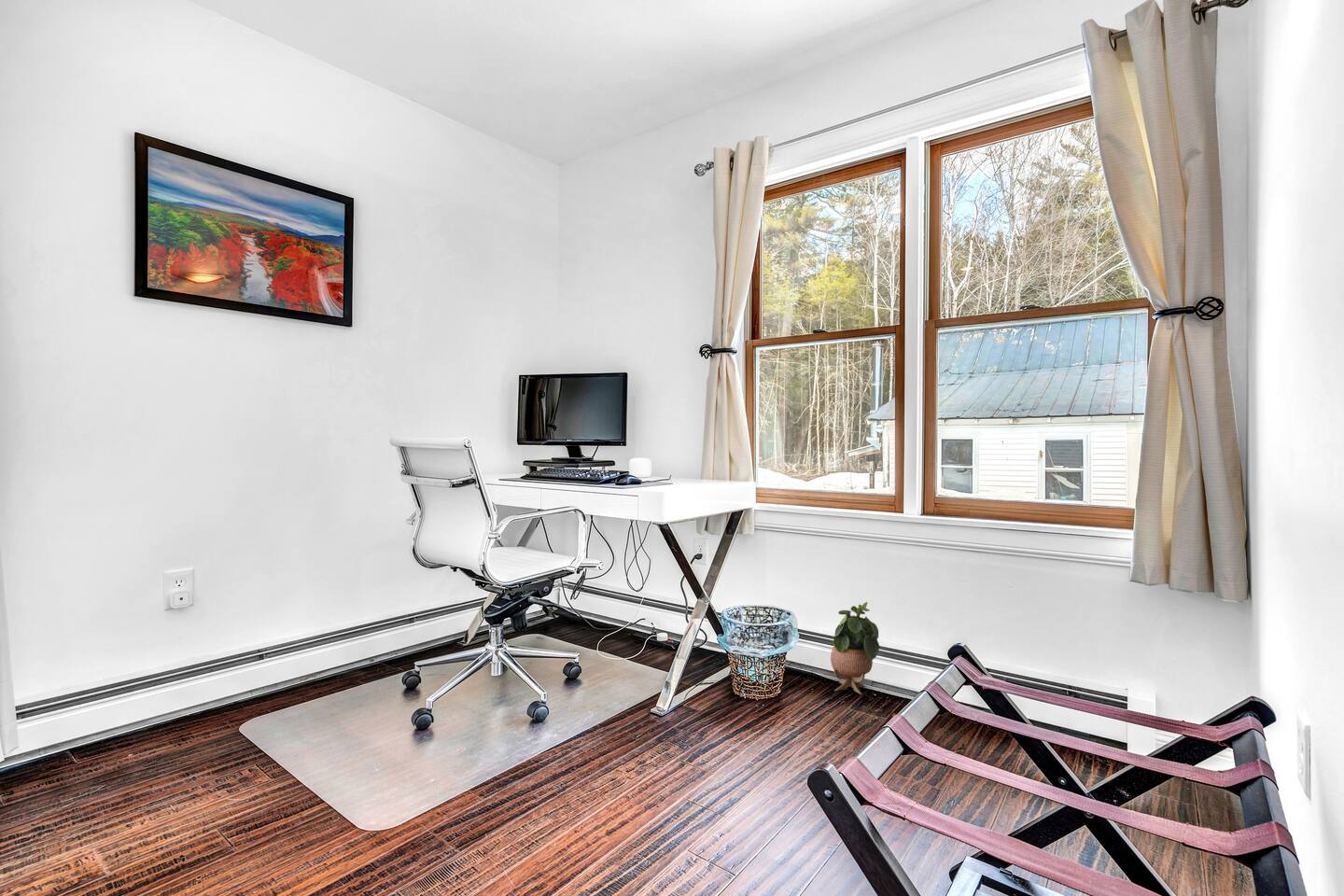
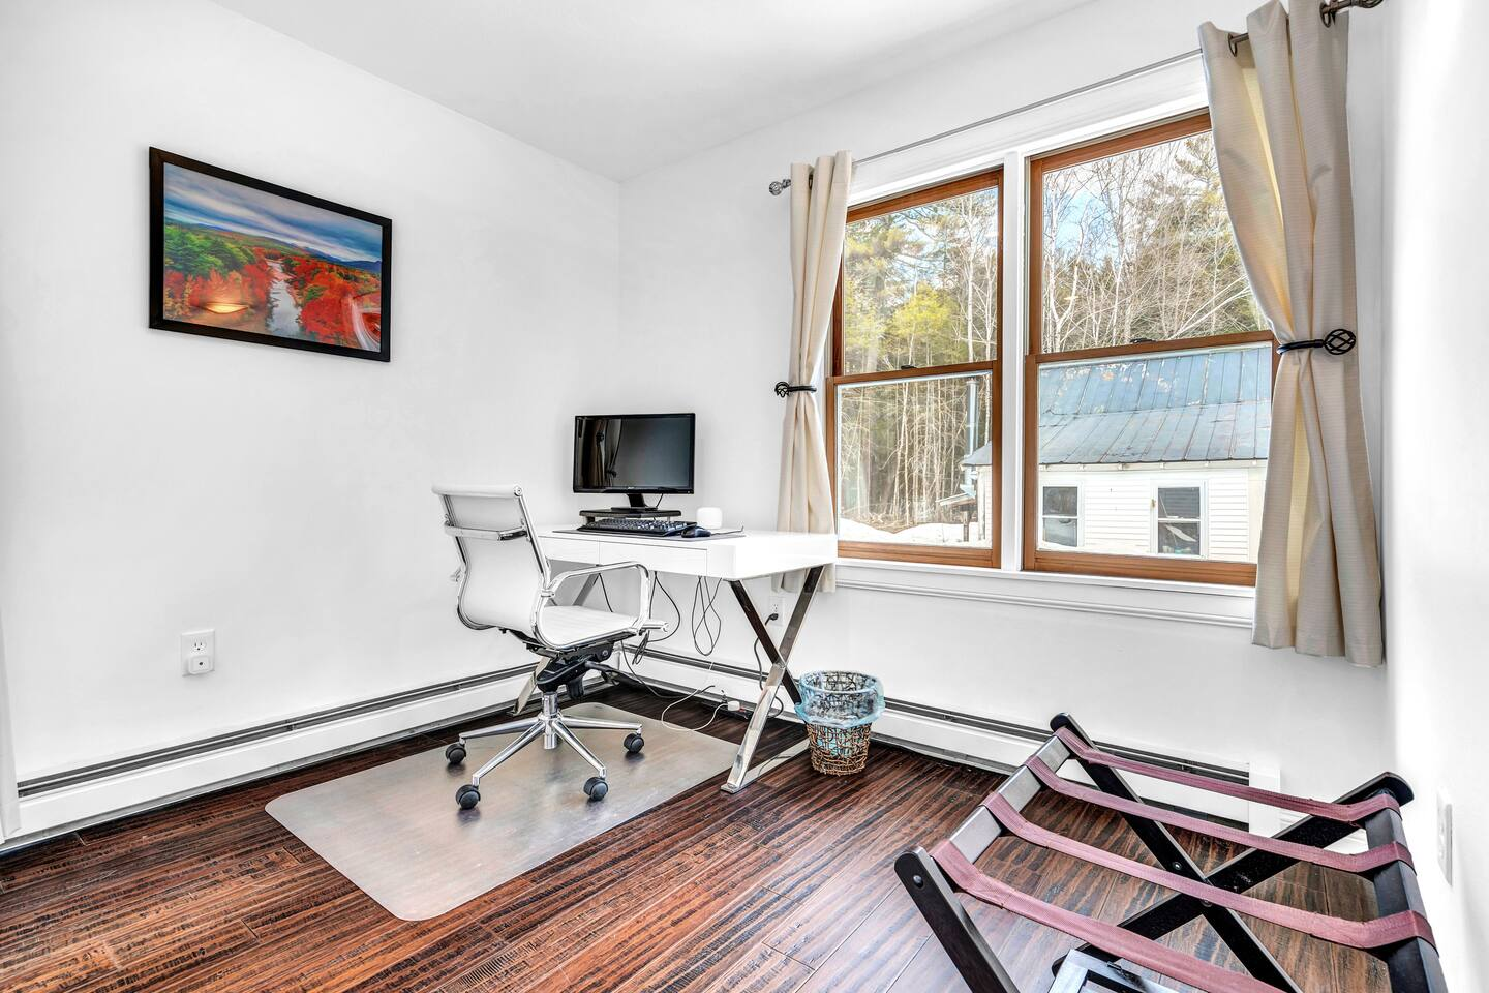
- potted plant (855, 646)
